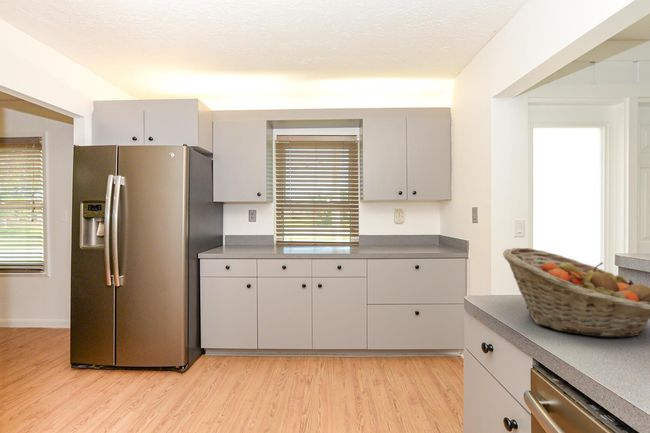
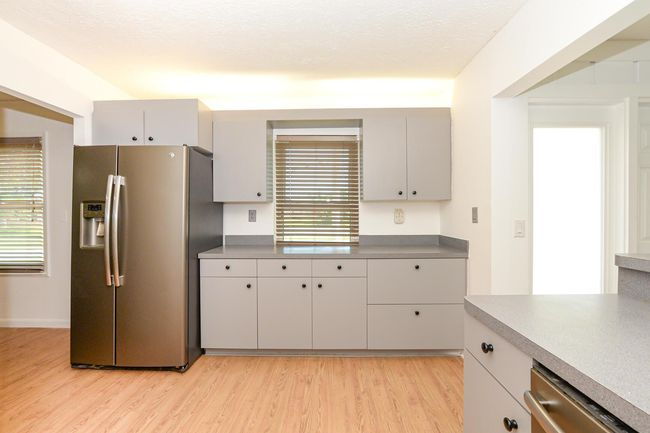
- fruit basket (574, 285)
